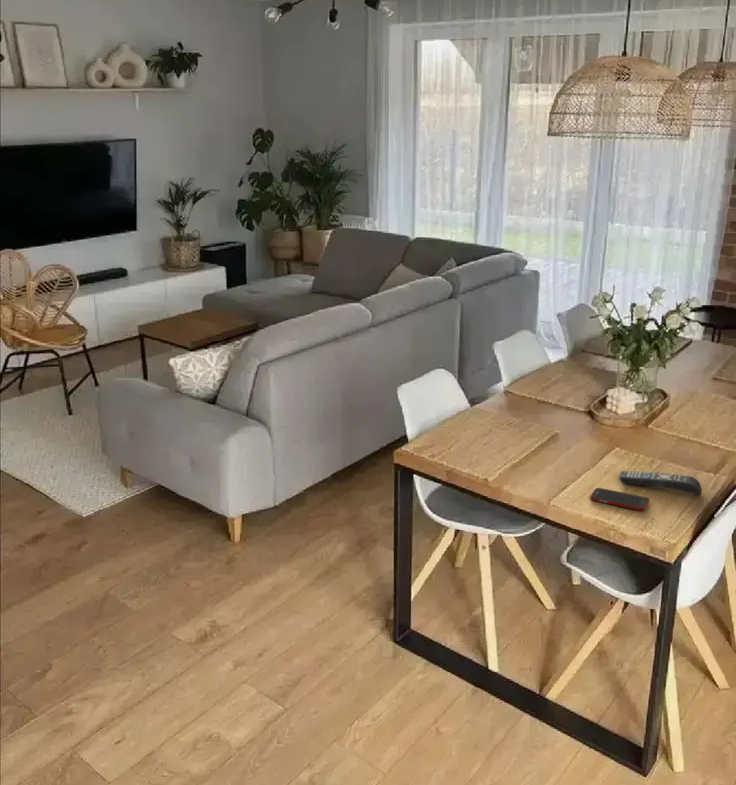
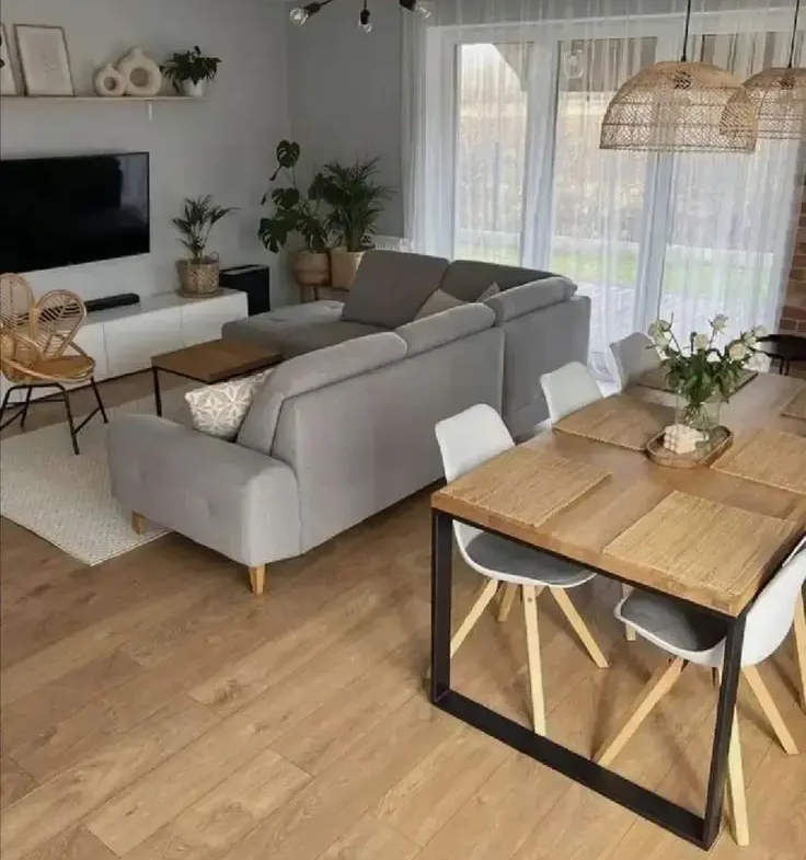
- remote control (660, 480)
- cell phone (619, 499)
